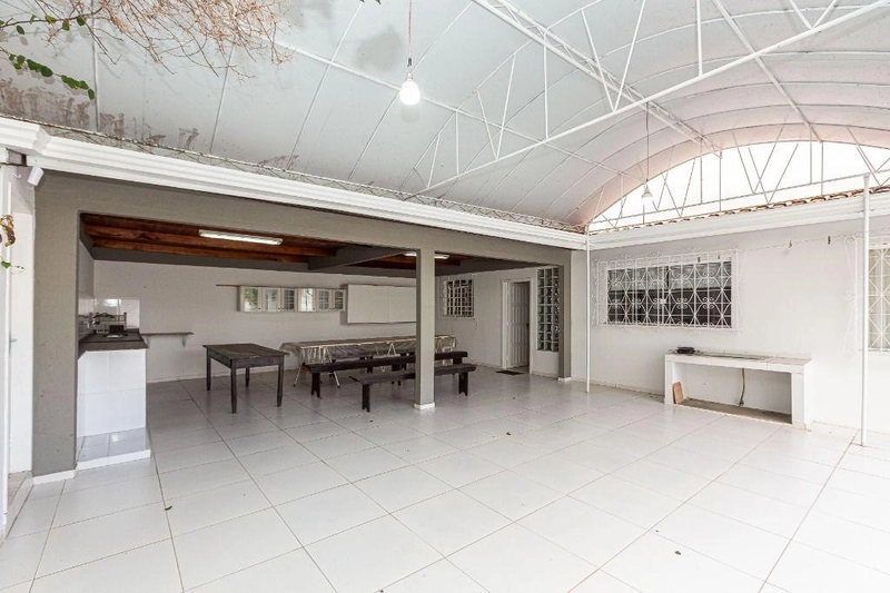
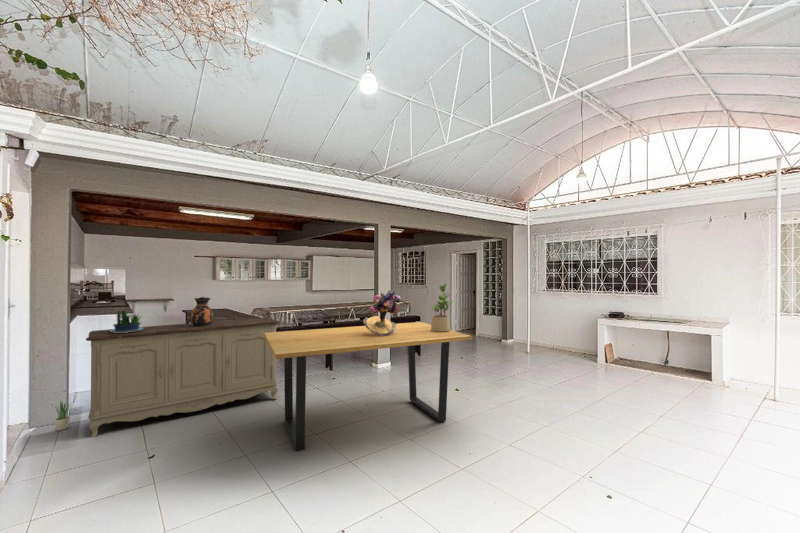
+ potted plant (125, 320)
+ sideboard (193, 368)
+ potted plant (440, 306)
+ potted plant (63, 413)
+ ceramic jug (201, 311)
+ dining table (361, 350)
+ bouquet (381, 311)
